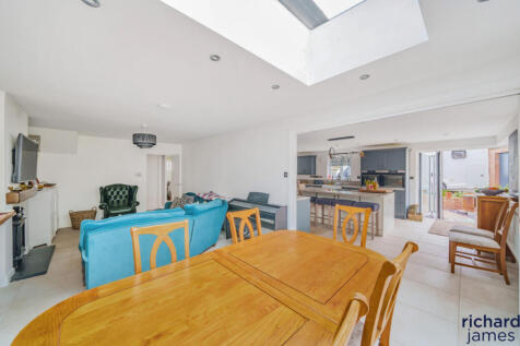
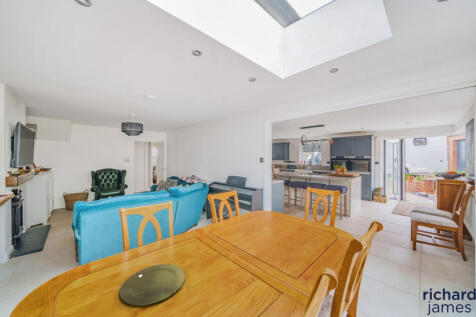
+ plate (154, 281)
